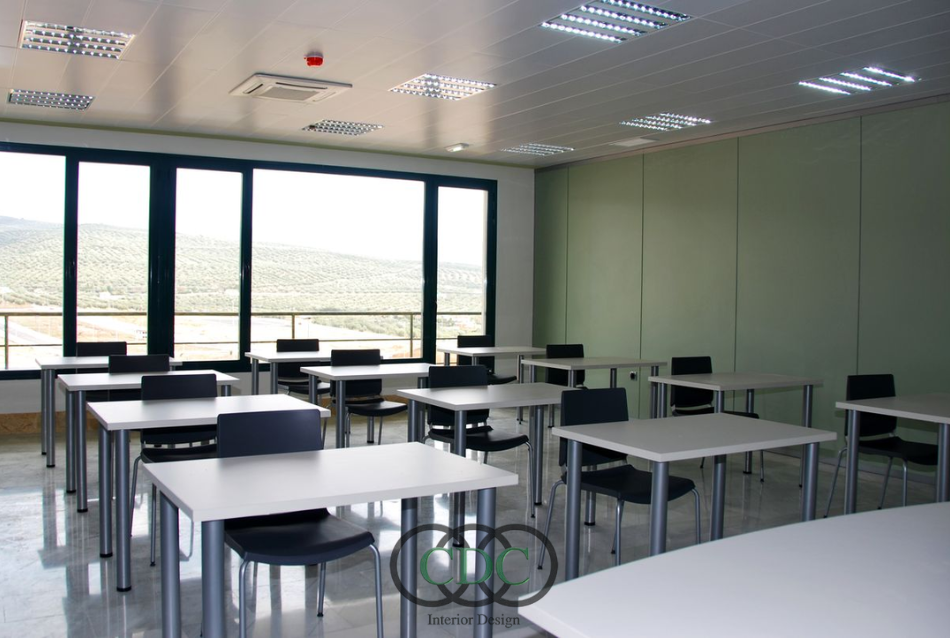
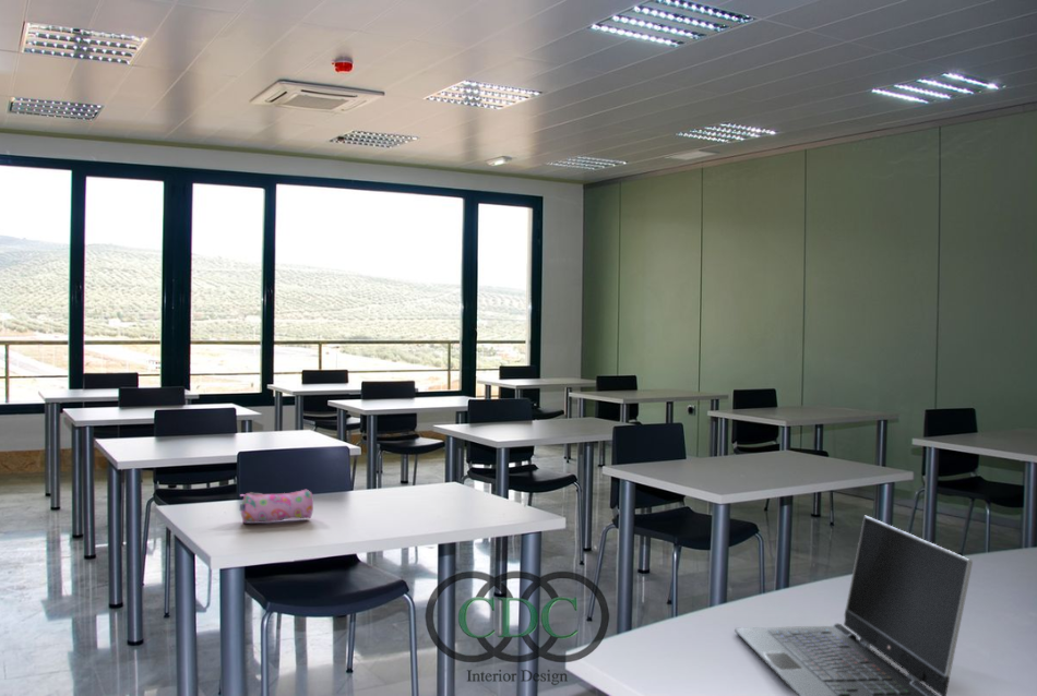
+ laptop computer (846, 604)
+ pencil case (276, 505)
